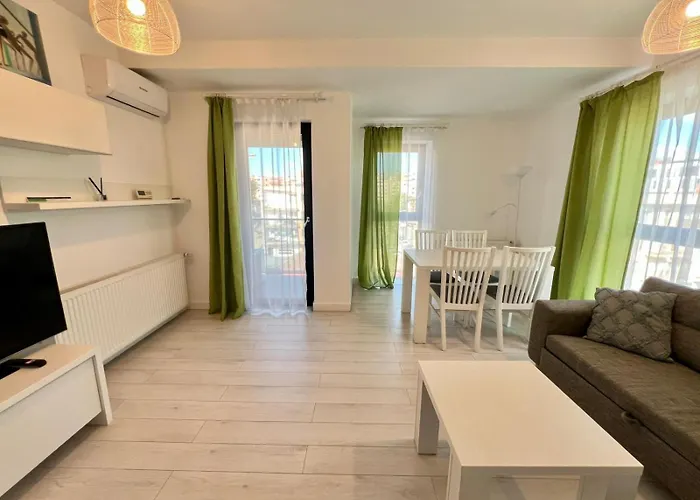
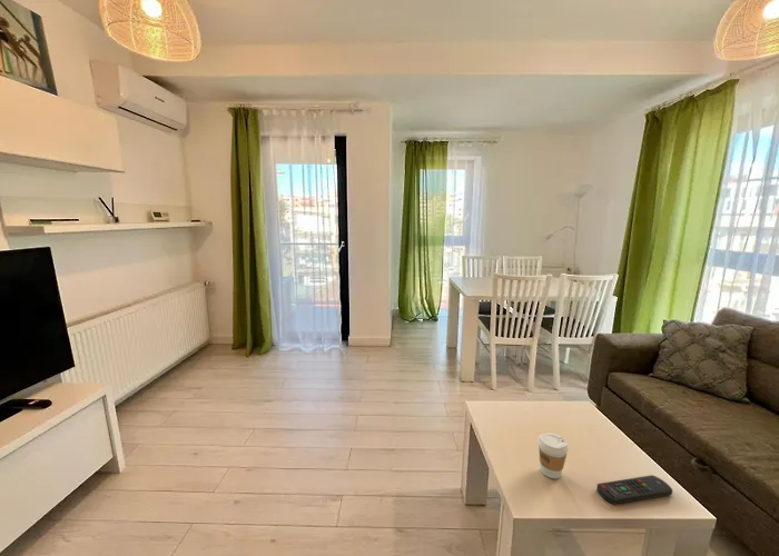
+ remote control (633, 488)
+ coffee cup (552, 455)
